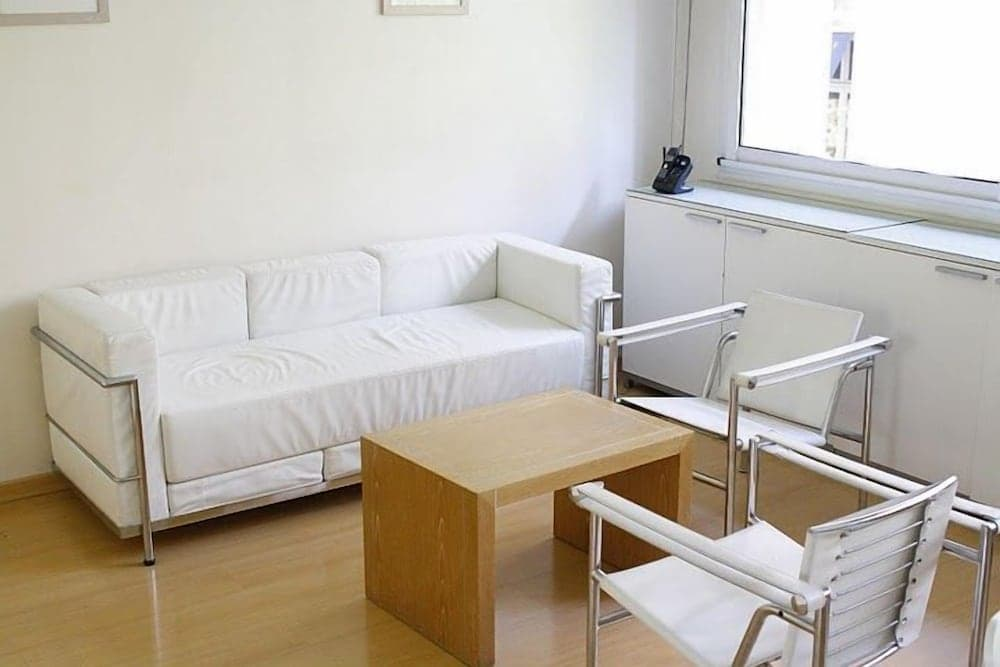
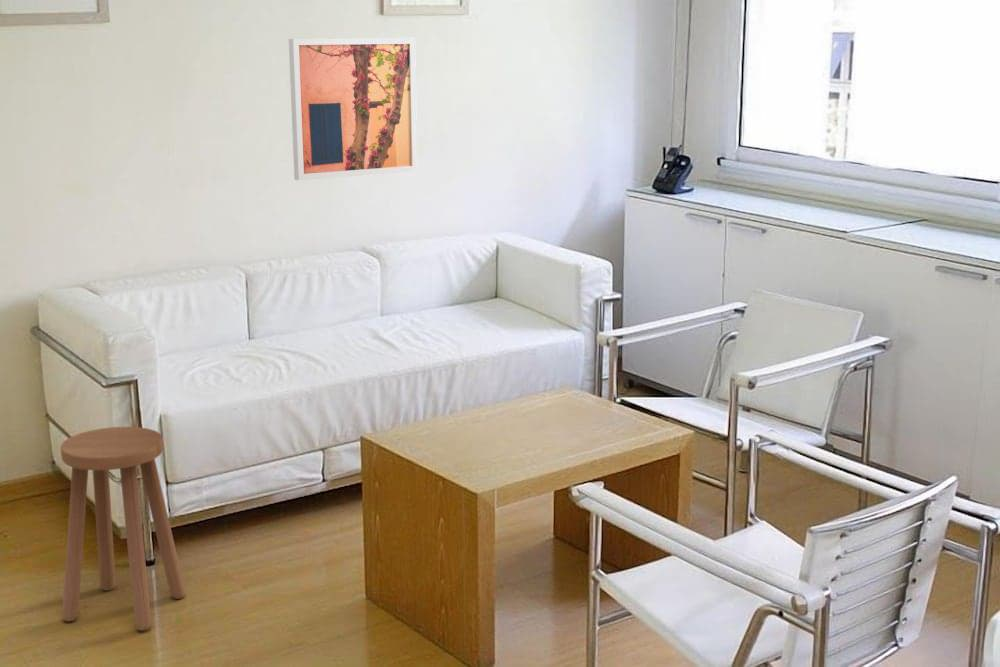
+ stool (125, 525)
+ wall art (355, 107)
